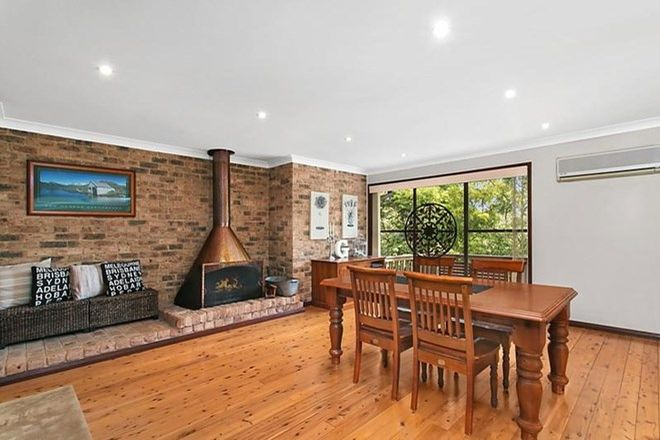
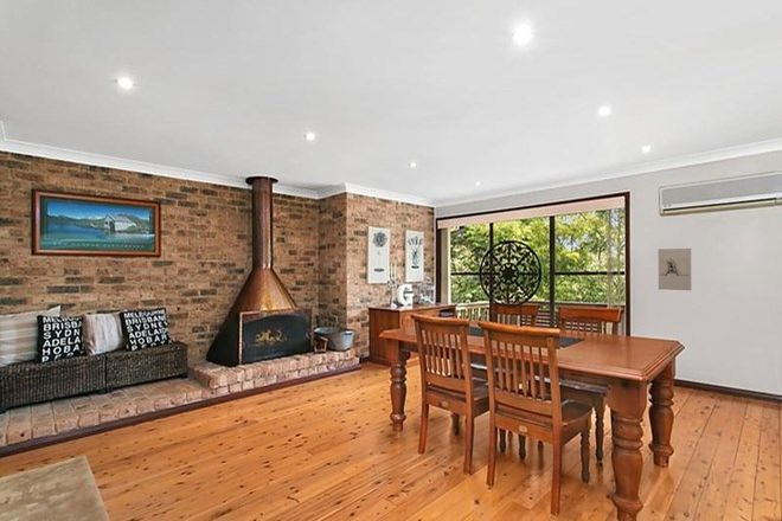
+ wall sculpture (674, 269)
